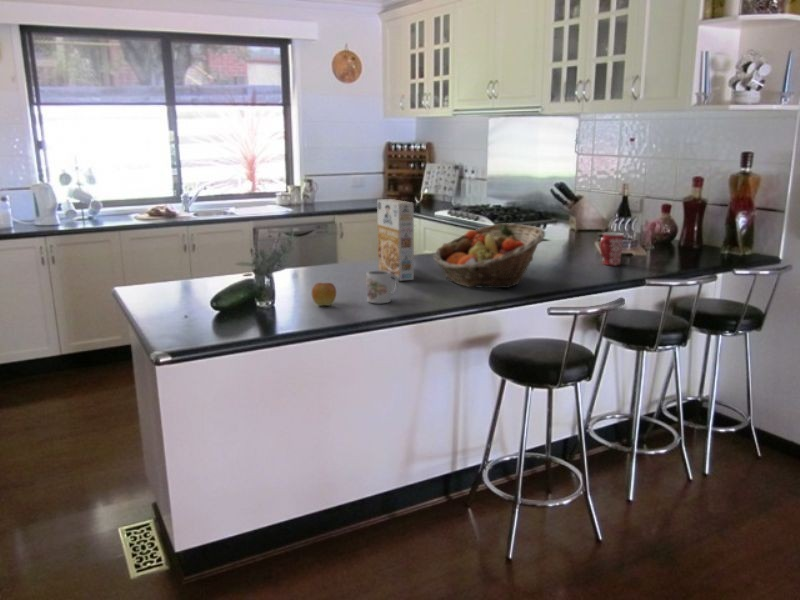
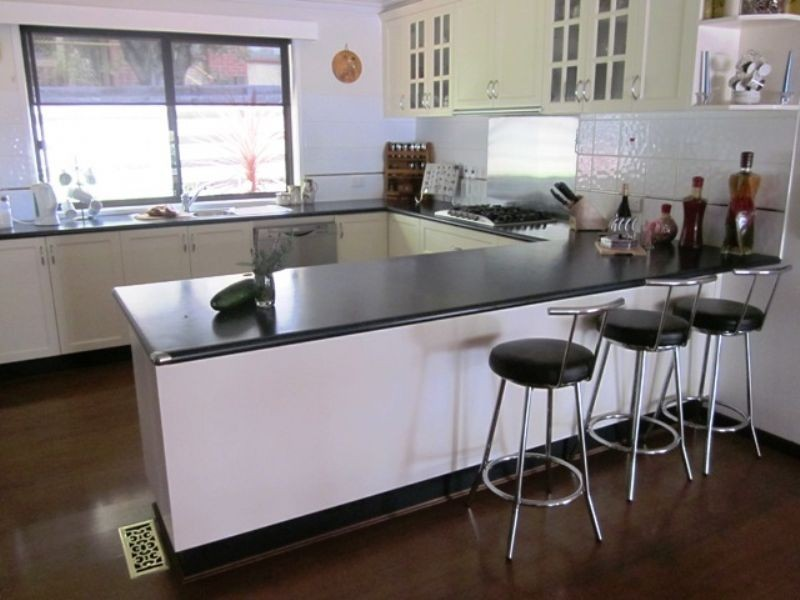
- cereal box (395, 238)
- mug (383, 286)
- apple (324, 293)
- mug (609, 249)
- fruit basket (488, 253)
